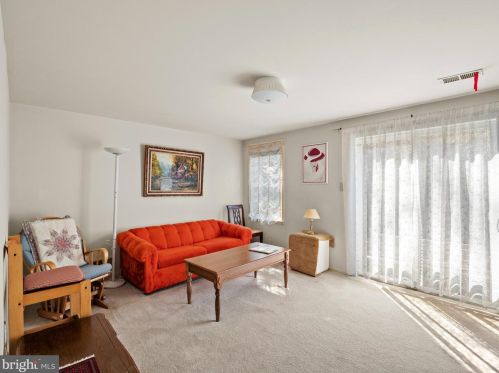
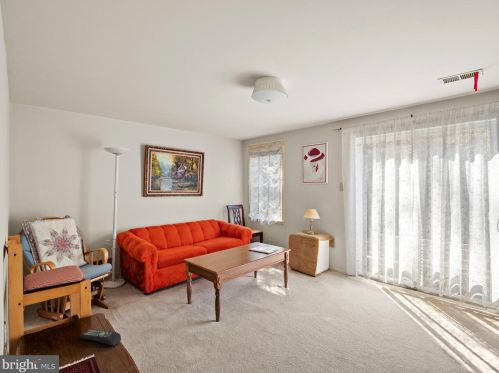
+ remote control (100, 336)
